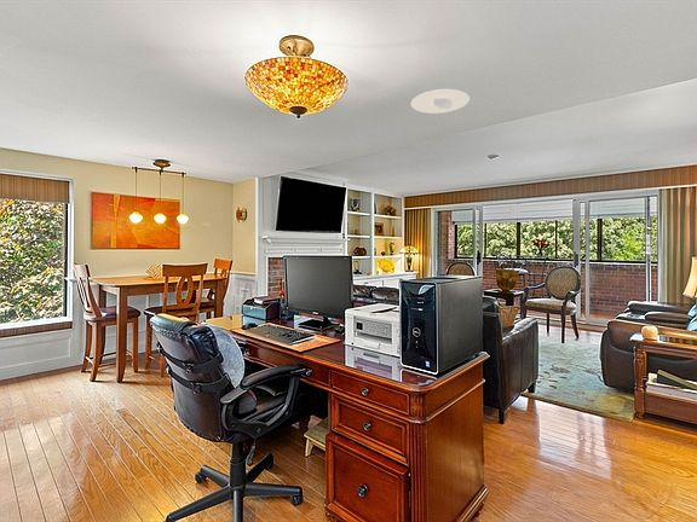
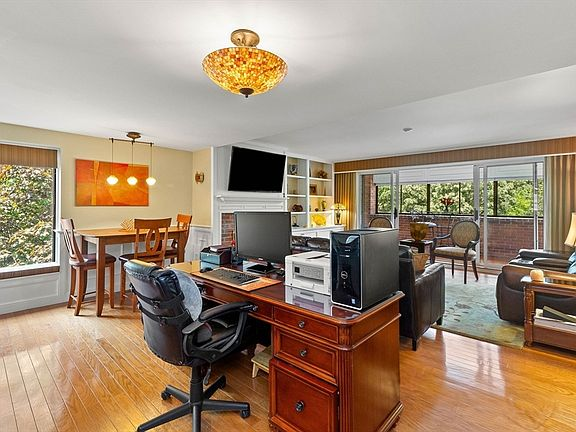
- recessed light (439, 99)
